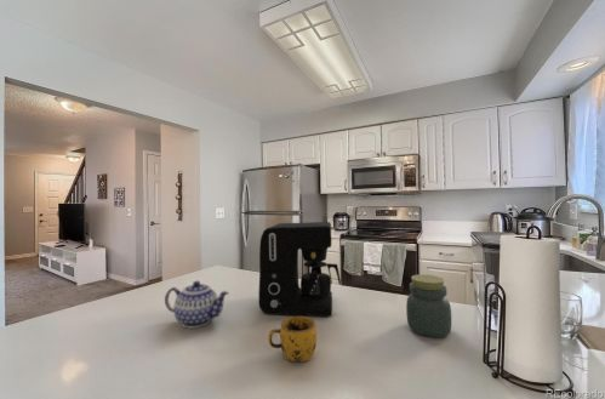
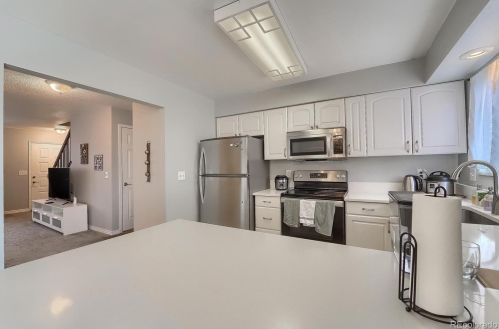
- coffee maker (304, 264)
- teapot (196, 301)
- jar (428, 303)
- mug (292, 338)
